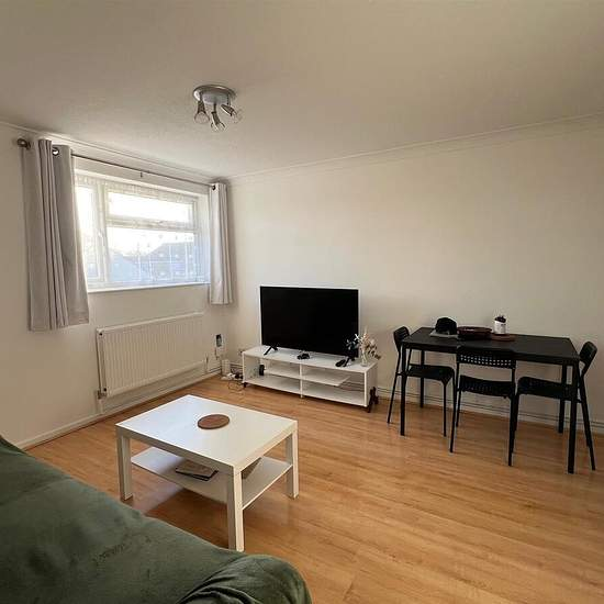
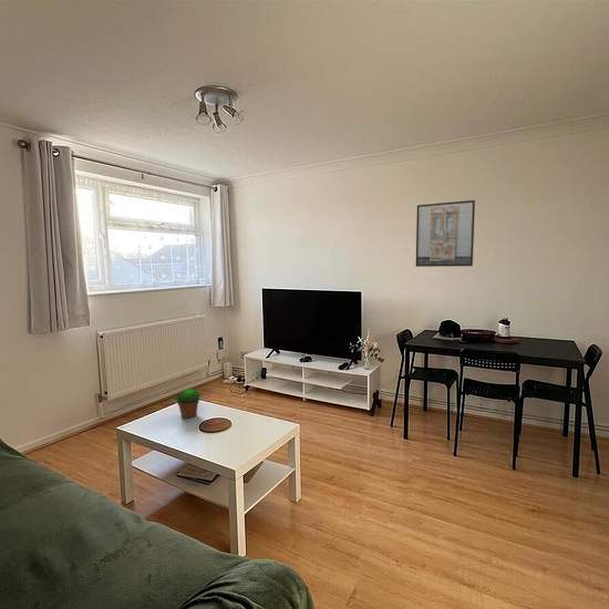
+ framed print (444, 235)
+ succulent plant (188, 402)
